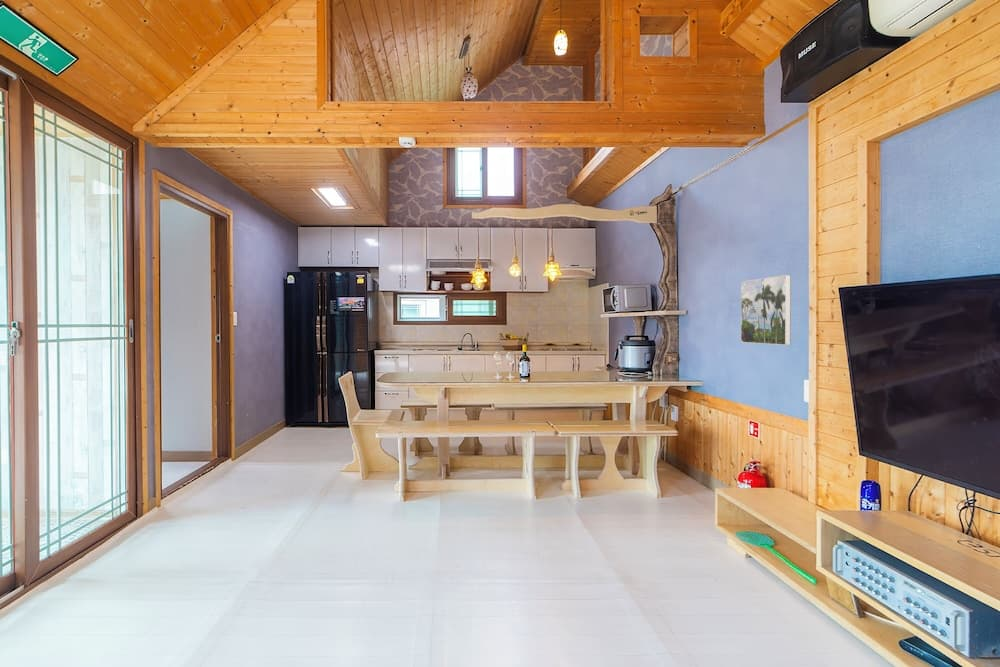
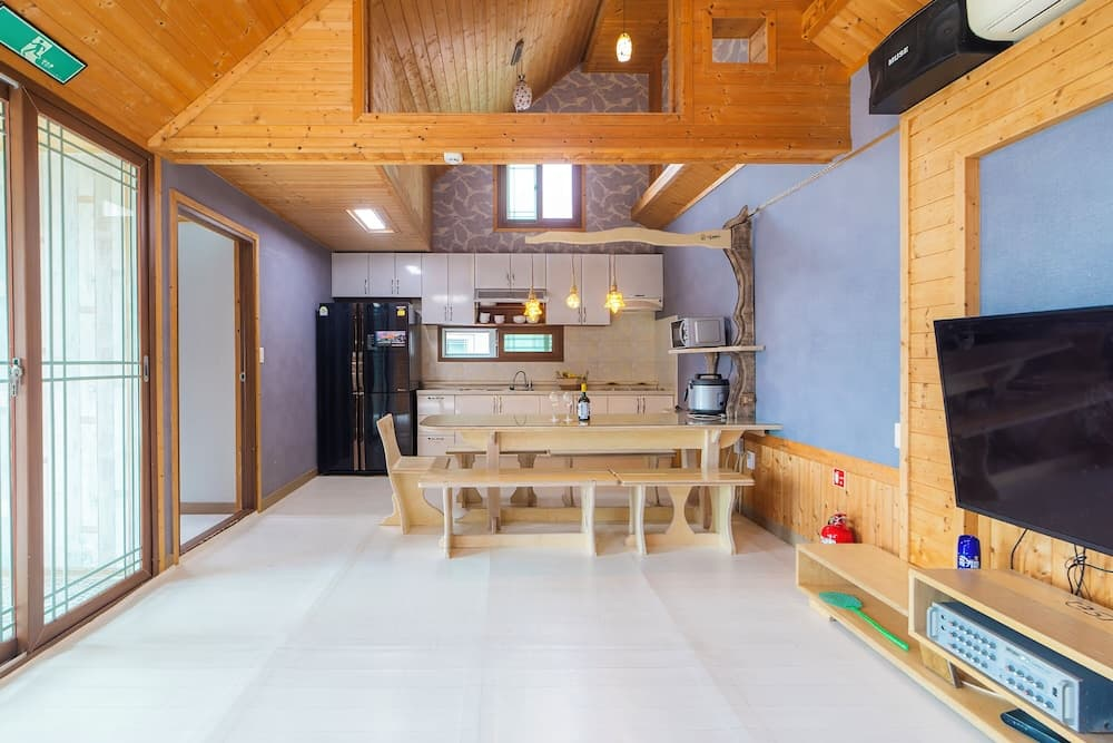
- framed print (764, 311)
